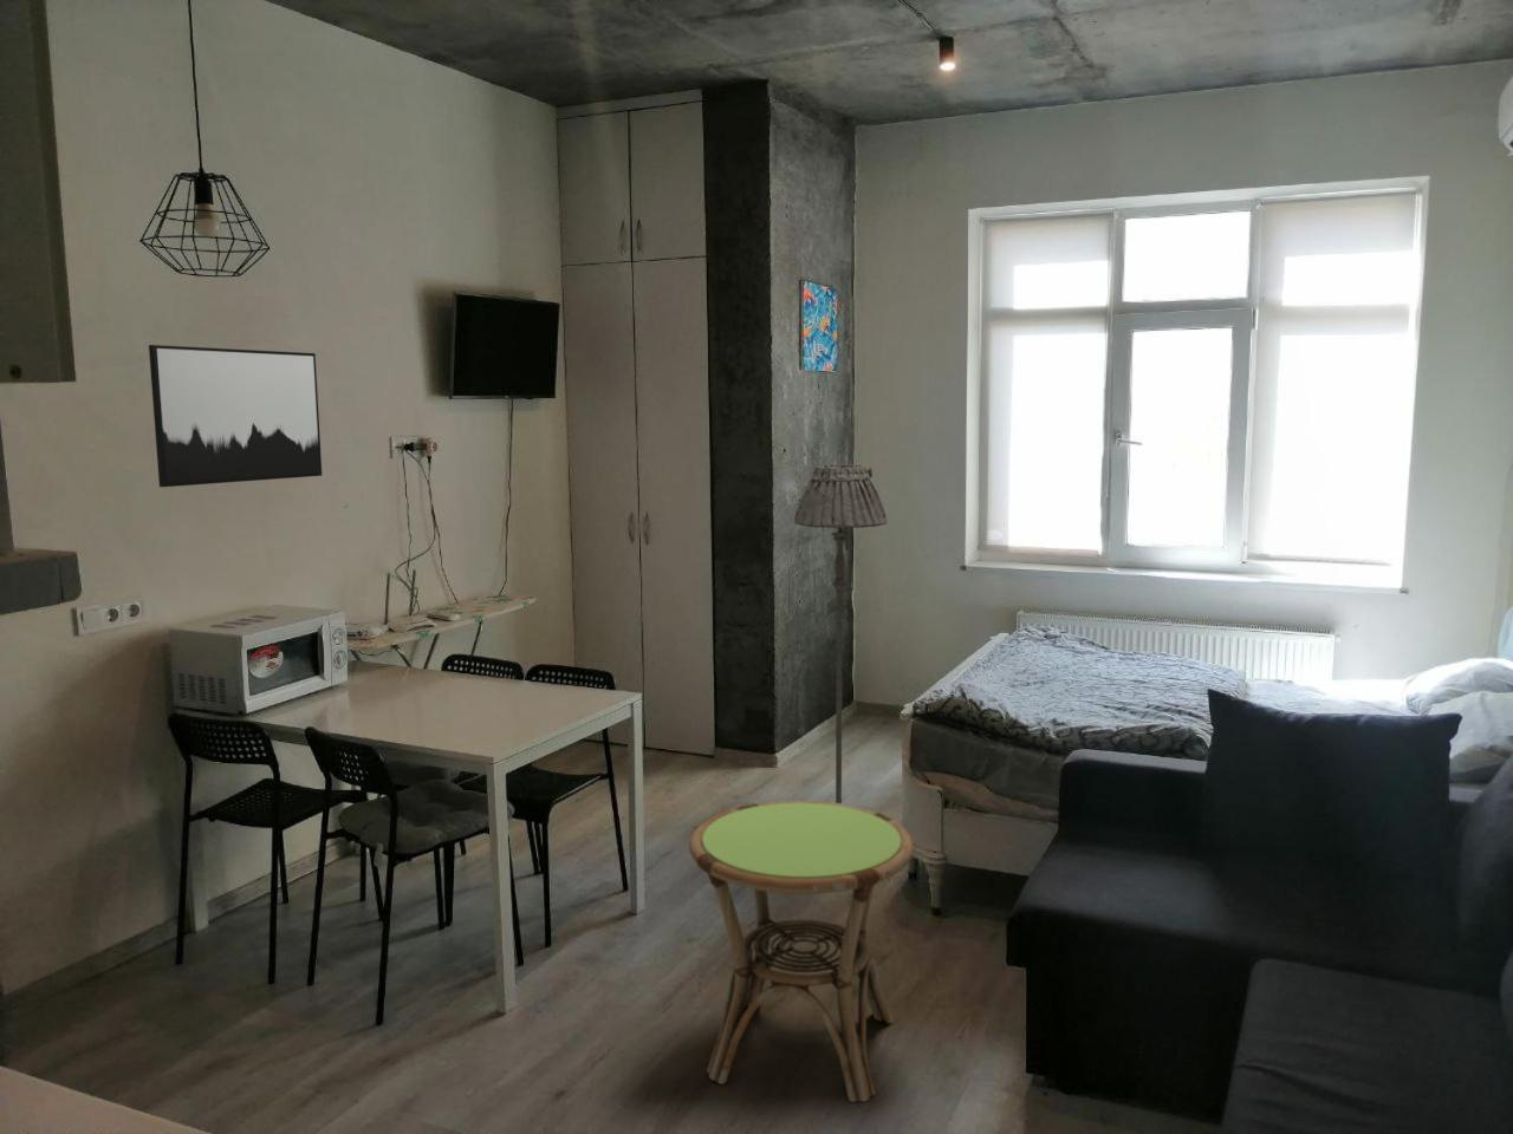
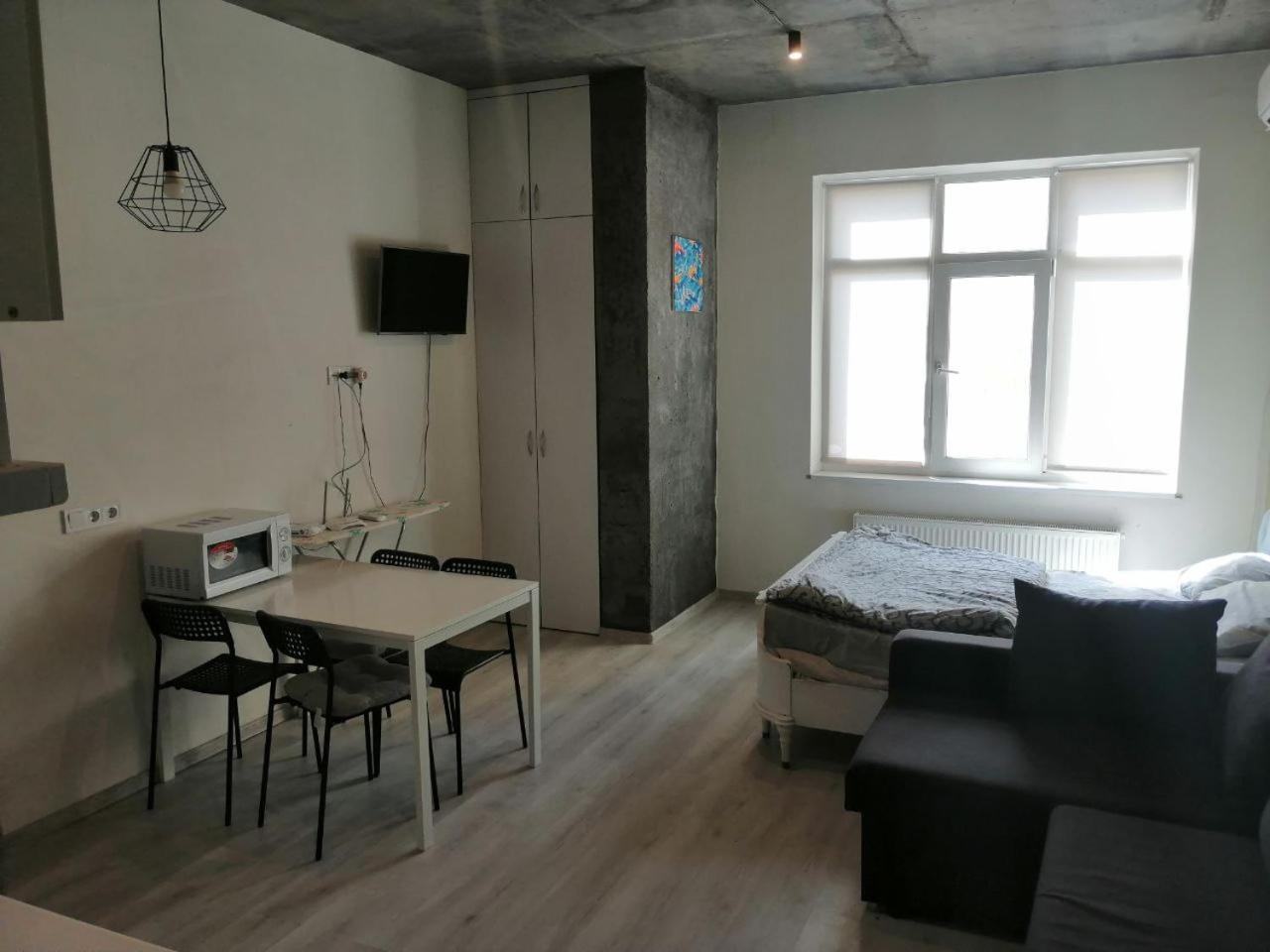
- floor lamp (839, 667)
- side table (799, 941)
- wall art (242, 415)
